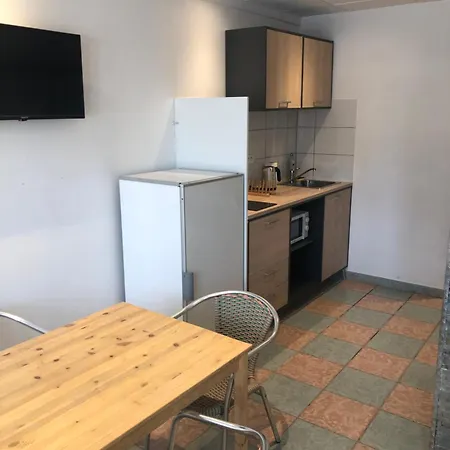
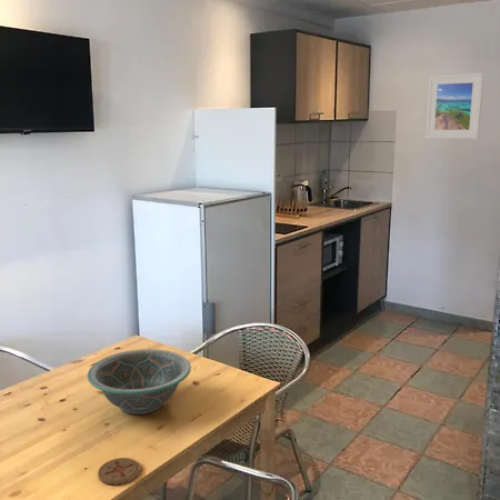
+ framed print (453, 107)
+ decorative bowl (140, 386)
+ coaster (119, 470)
